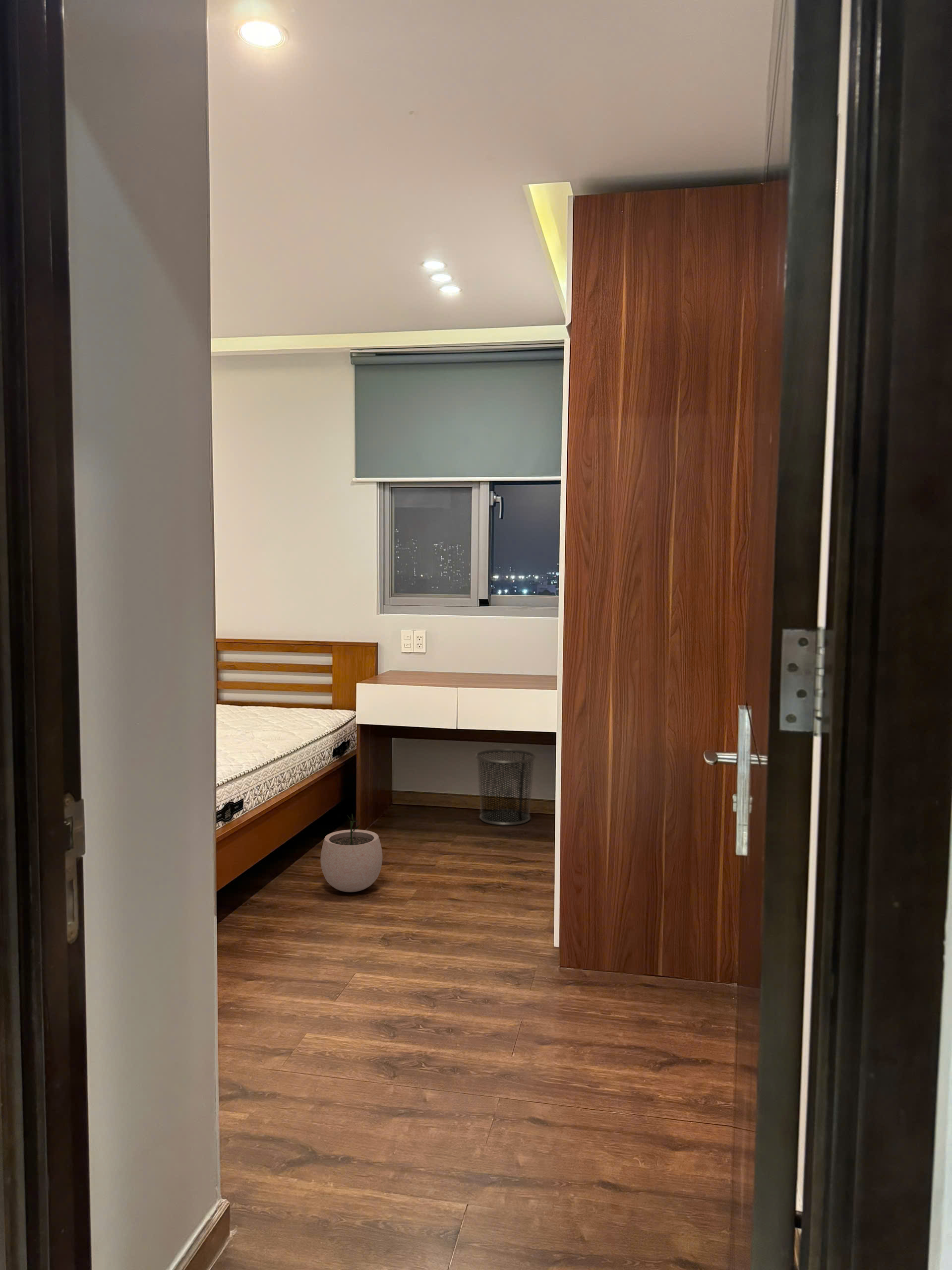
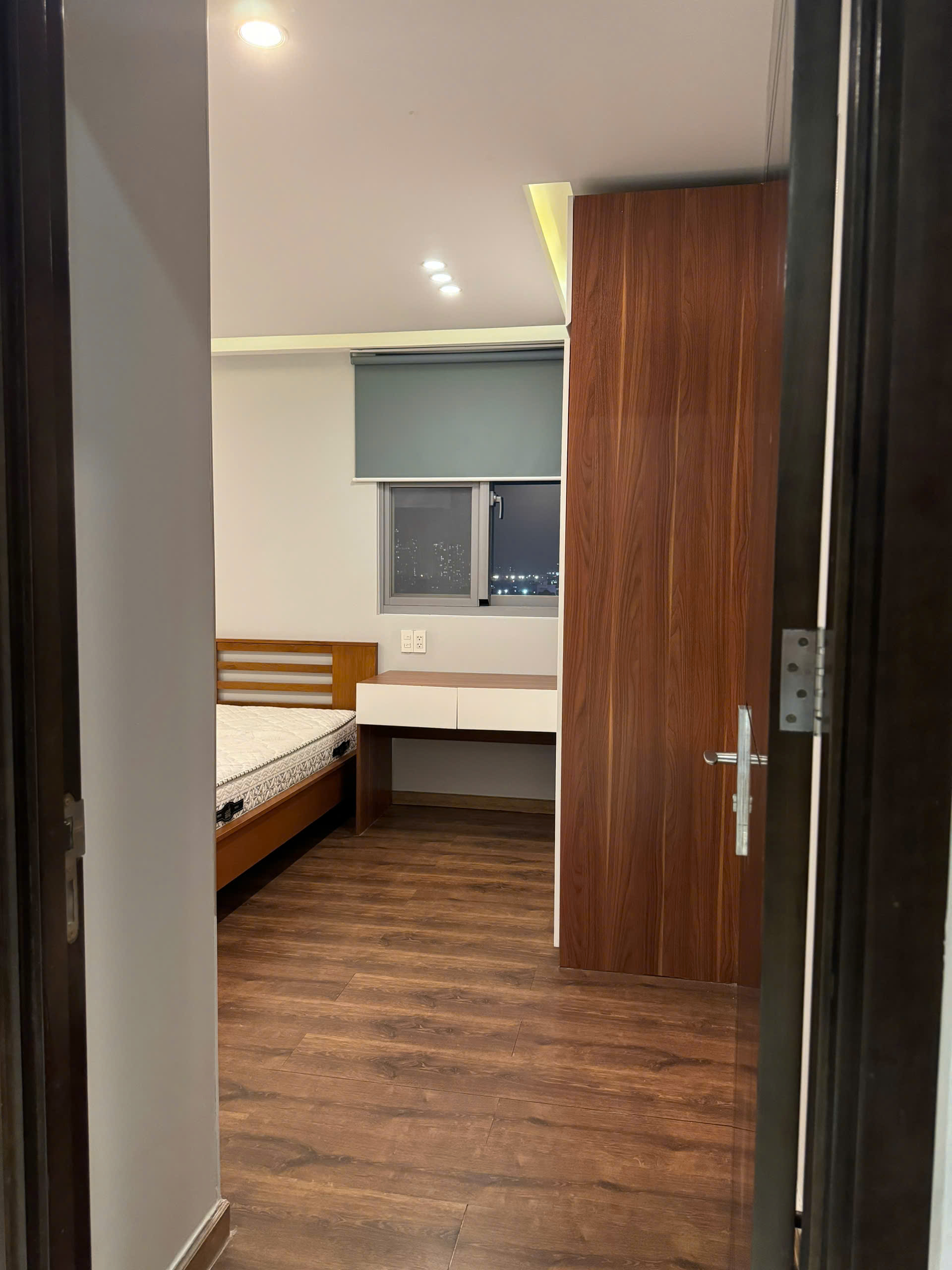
- waste bin (505, 787)
- plant pot (352, 851)
